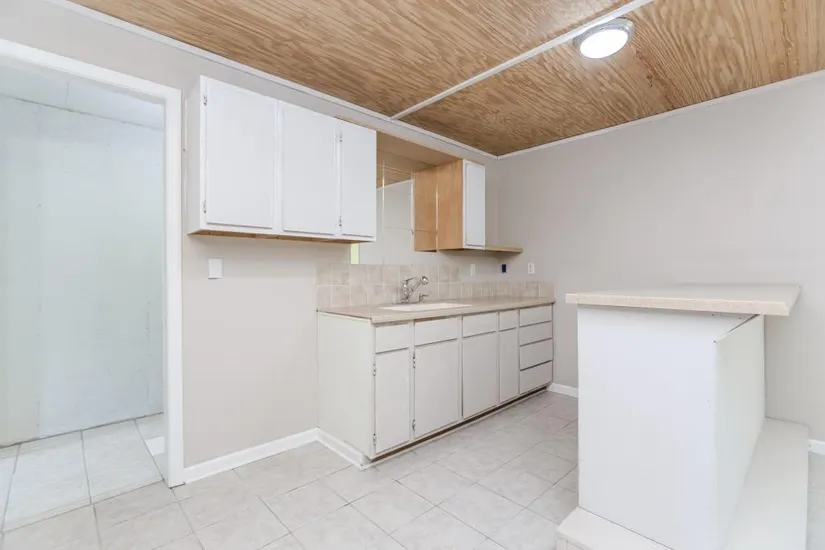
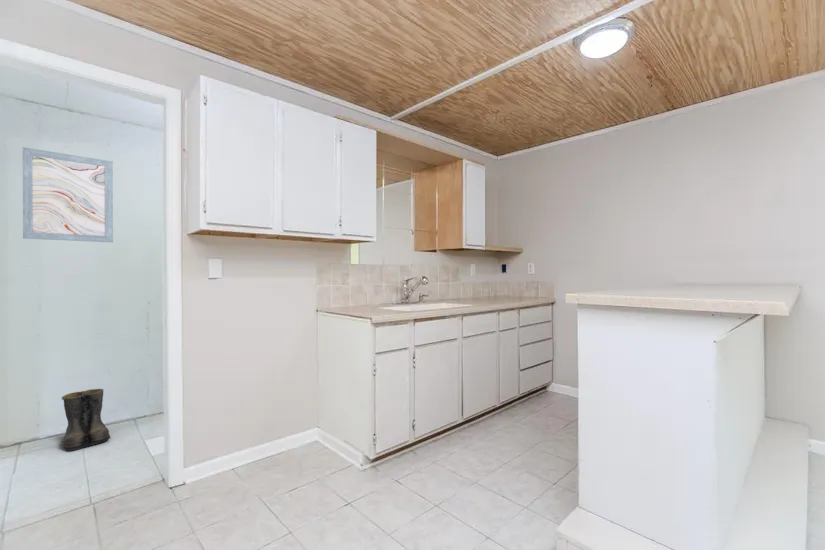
+ wall art (70, 197)
+ boots (85, 417)
